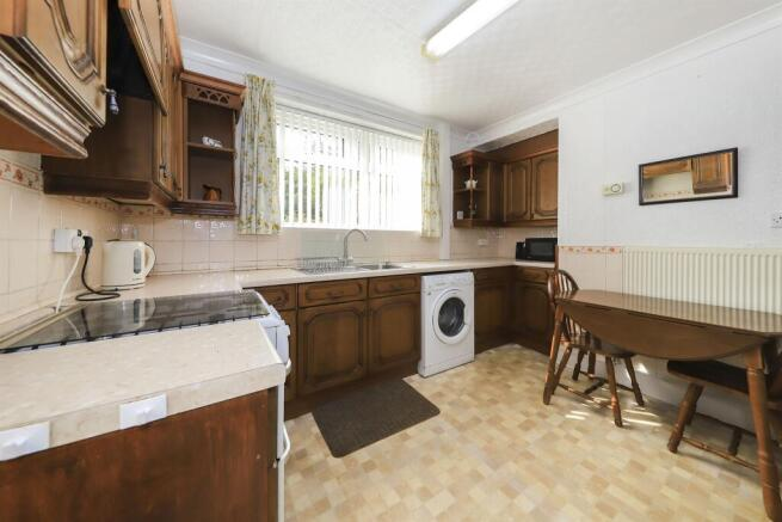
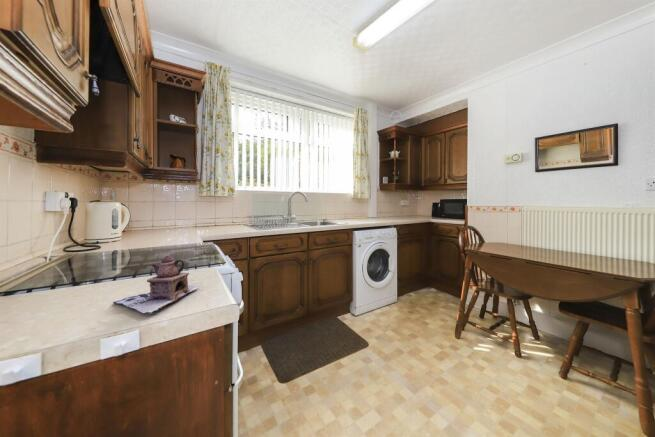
+ teapot (166, 276)
